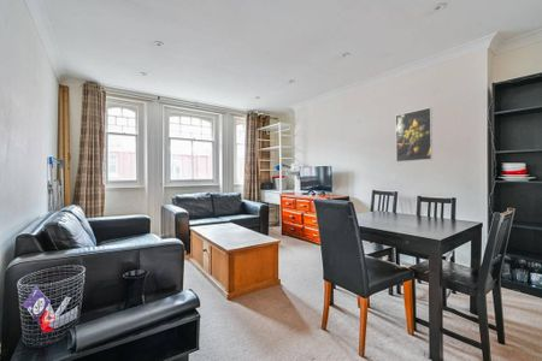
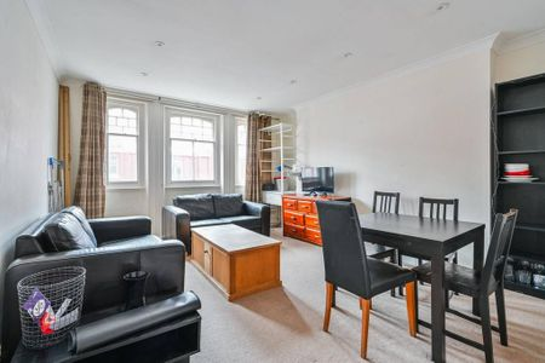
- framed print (412, 136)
